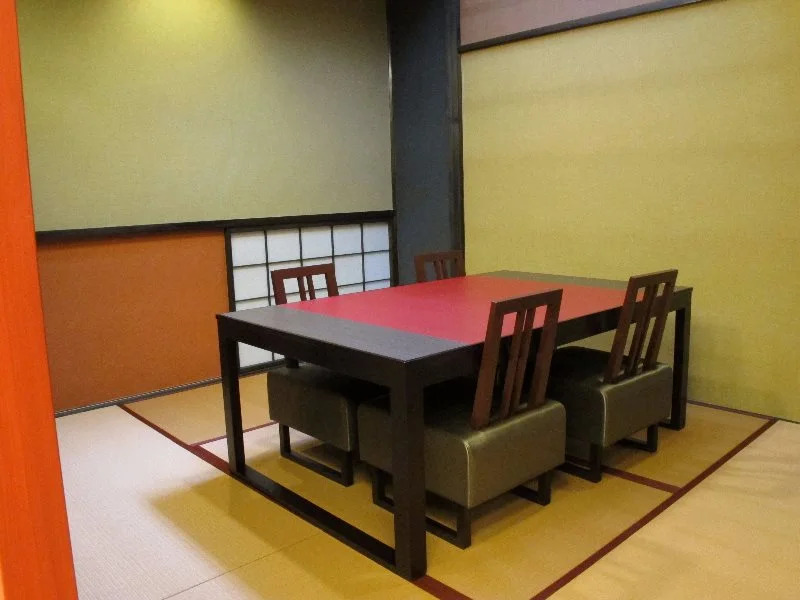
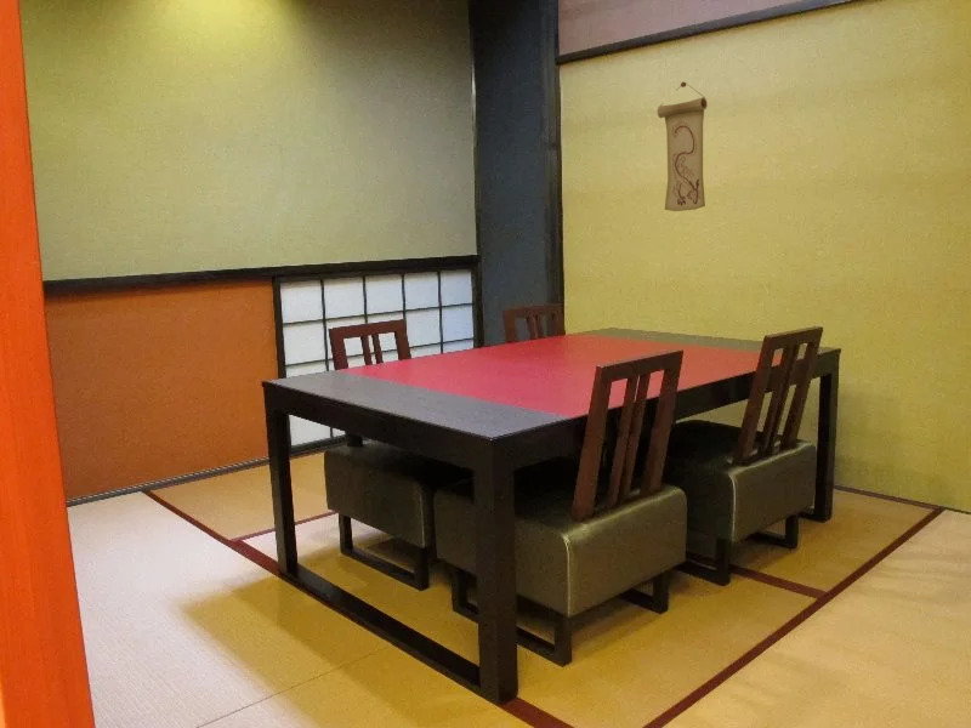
+ wall scroll (682, 146)
